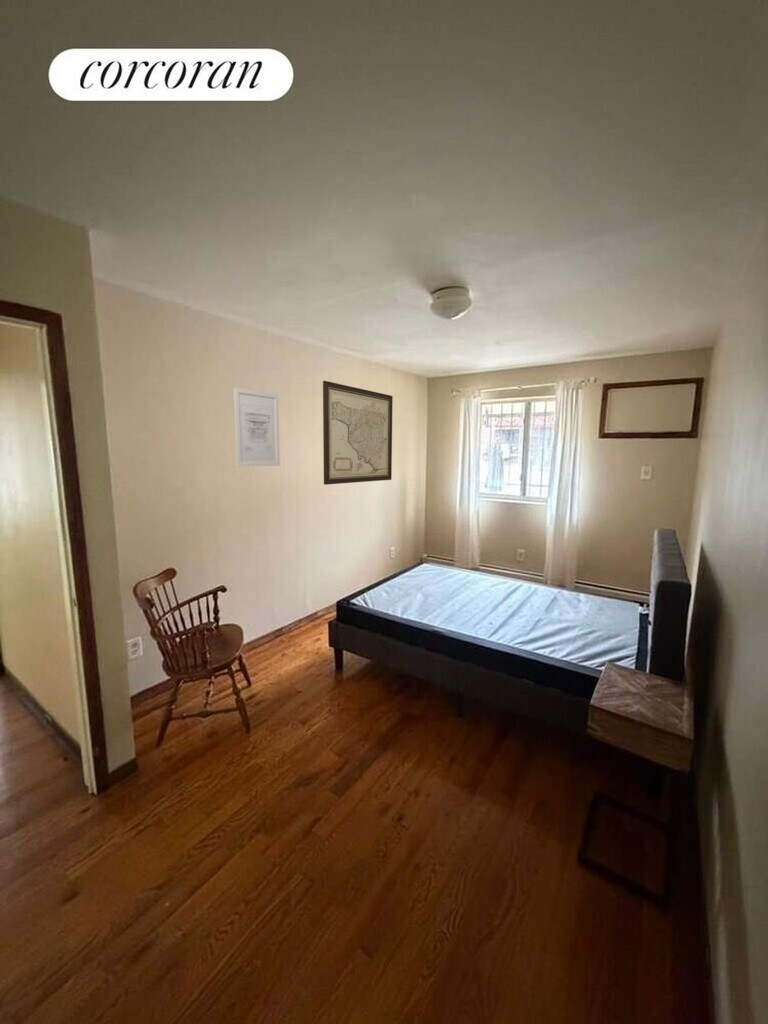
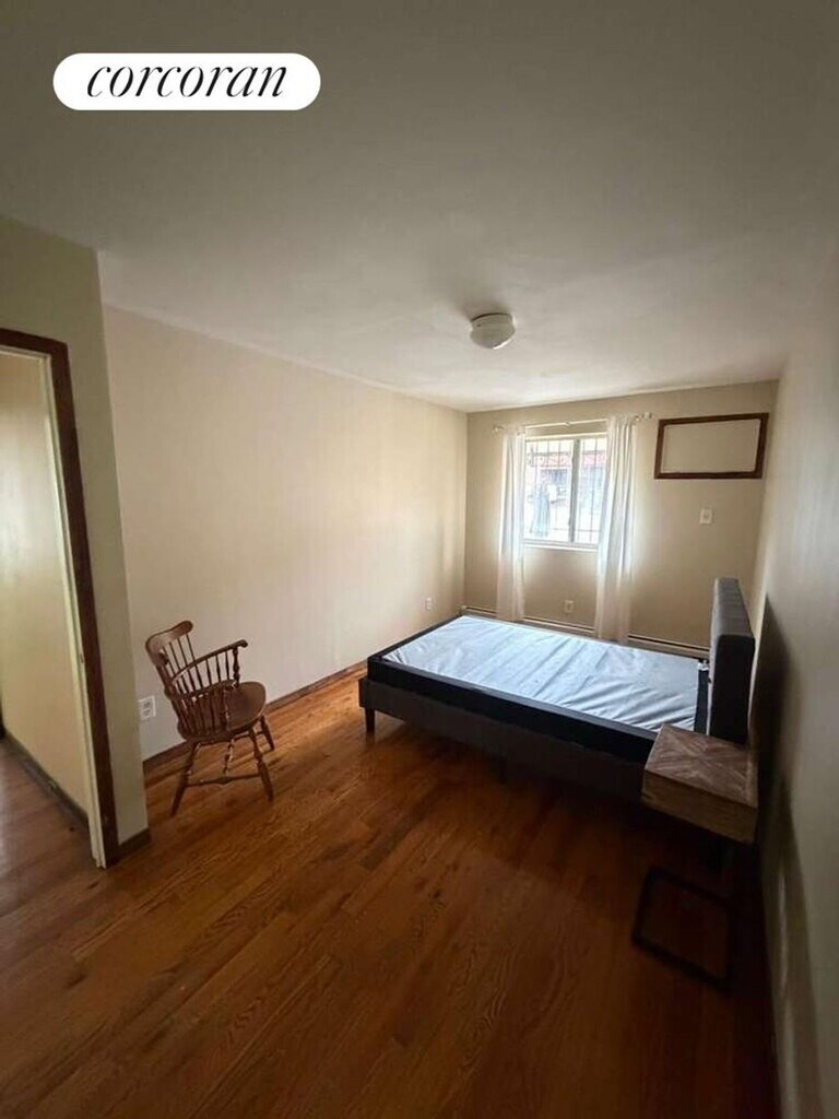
- wall art (258, 429)
- wall art (361, 436)
